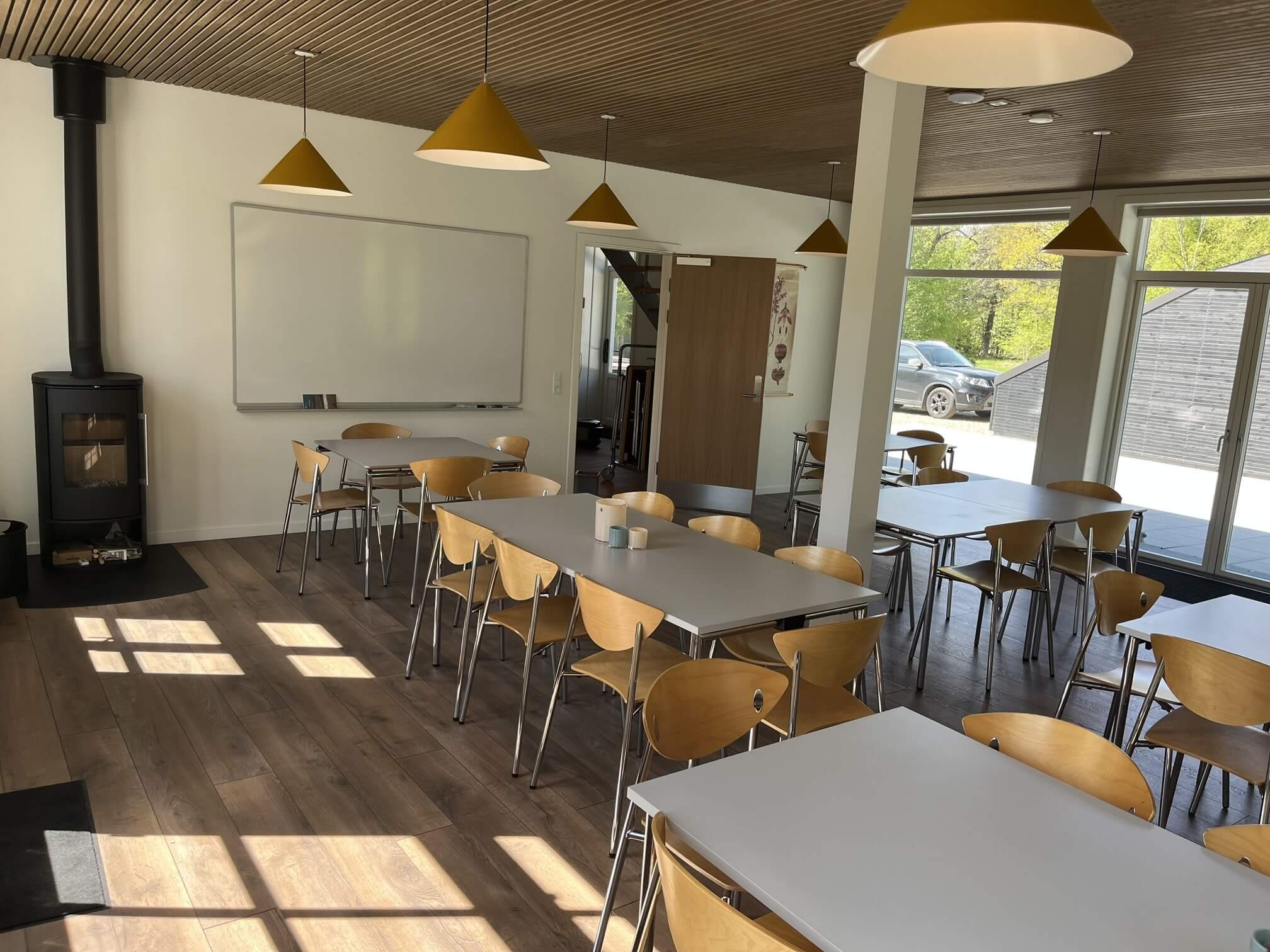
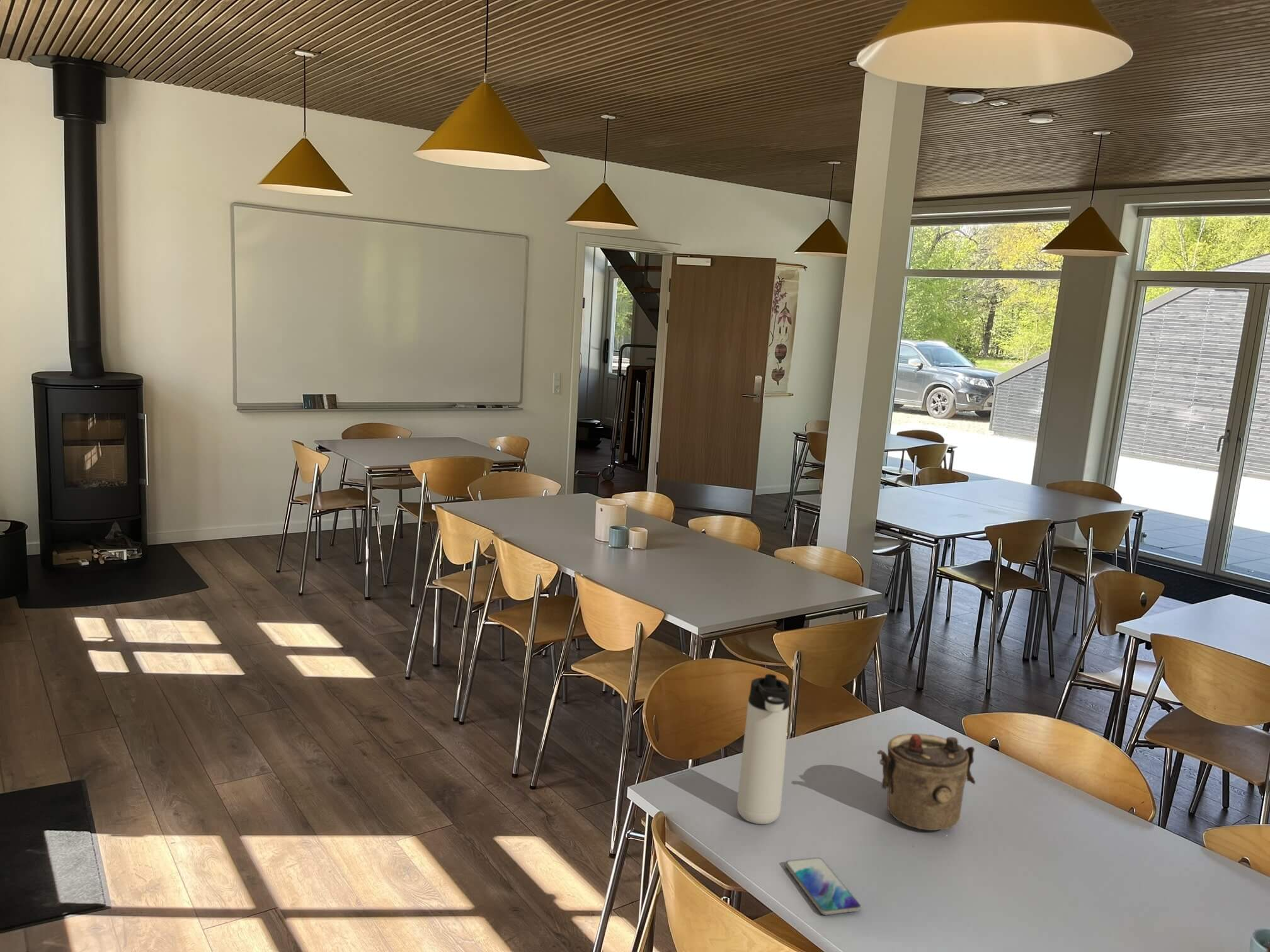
+ smartphone (821, 885)
+ thermos bottle (766, 751)
+ teapot (924, 775)
